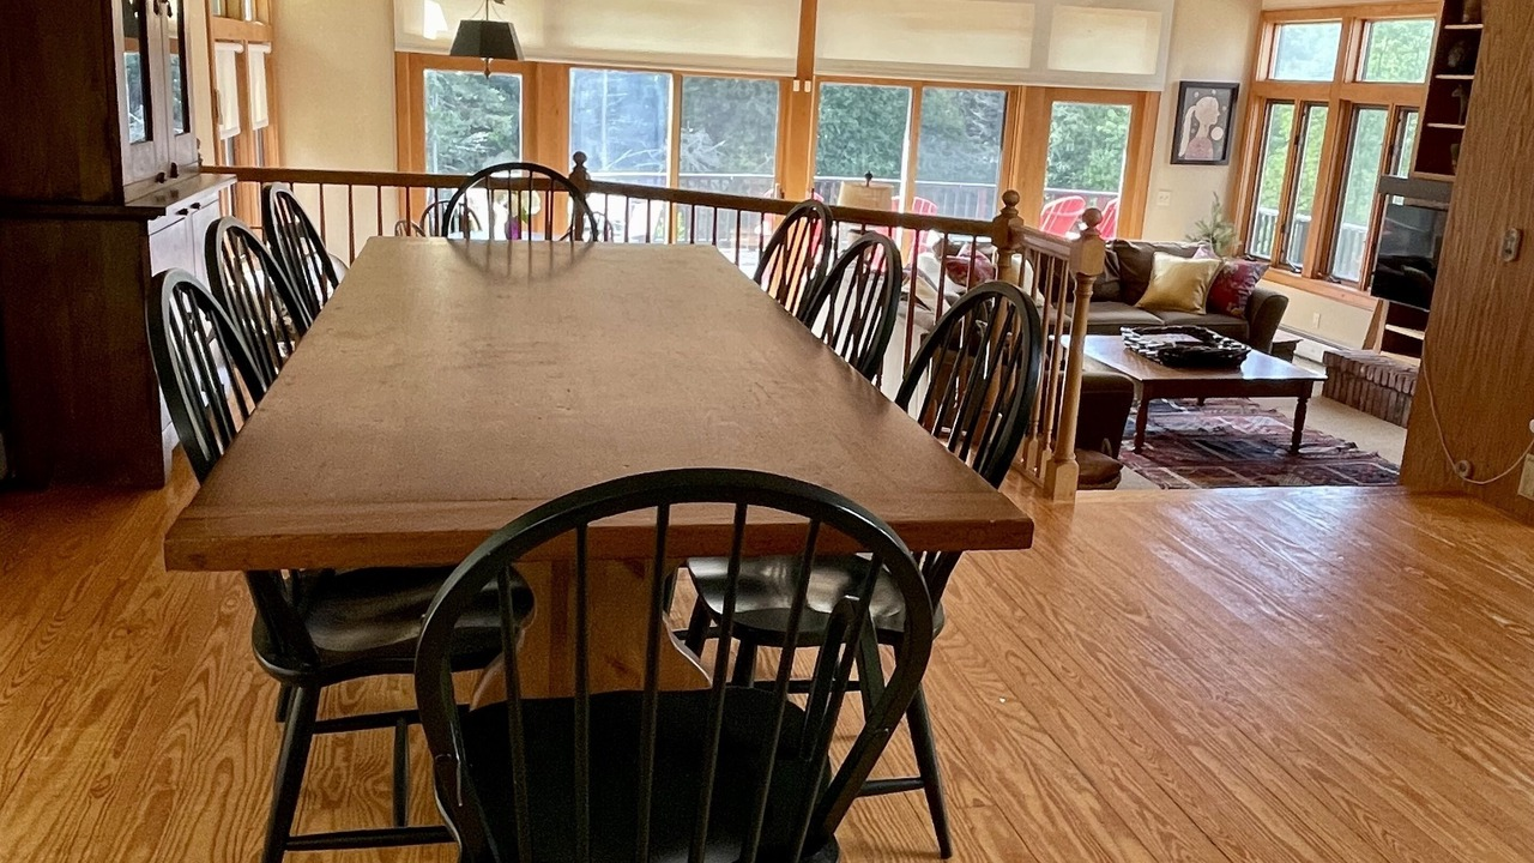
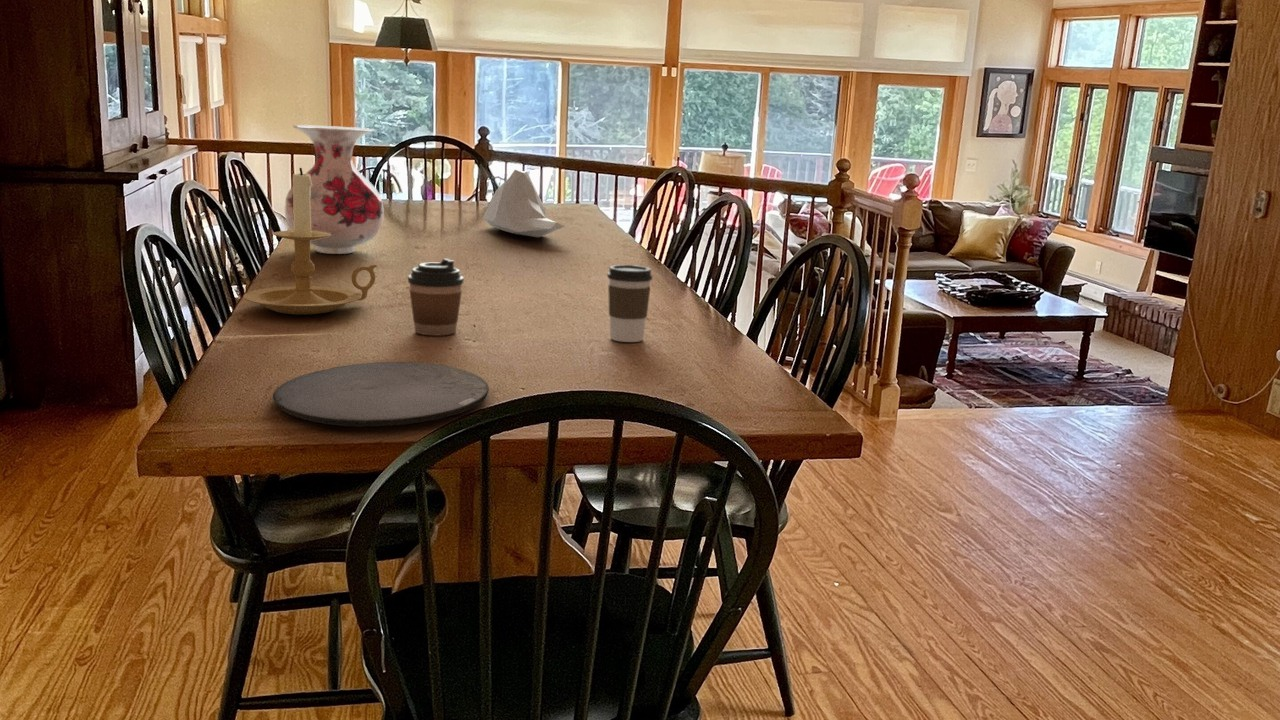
+ vase (334, 190)
+ coffee cup (435, 295)
+ coffee cup (628, 303)
+ candle holder (302, 239)
+ plate (383, 391)
+ napkin (519, 201)
